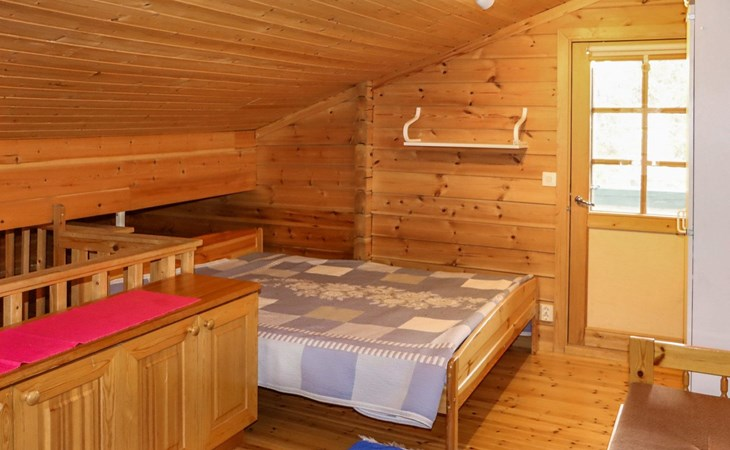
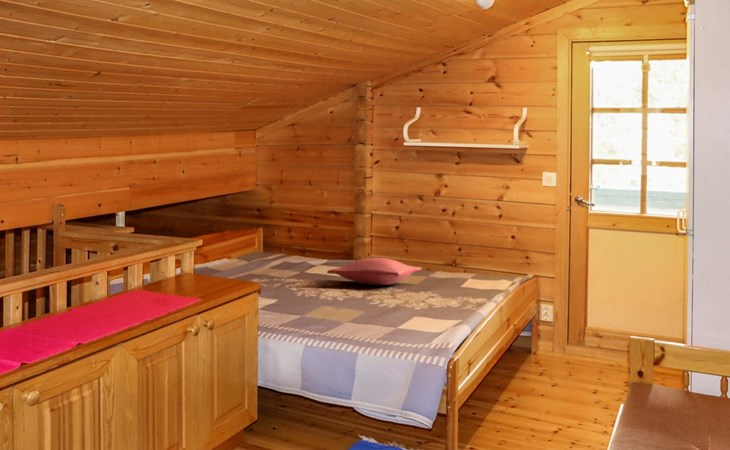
+ pillow (375, 271)
